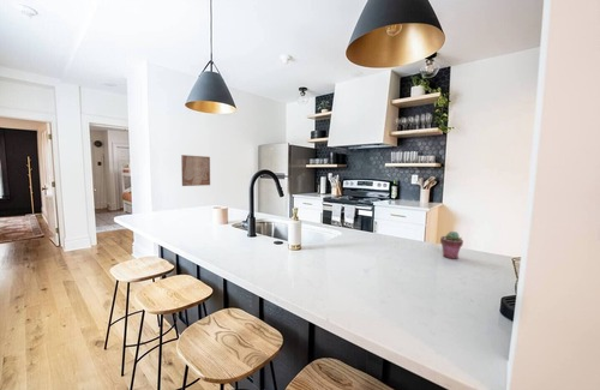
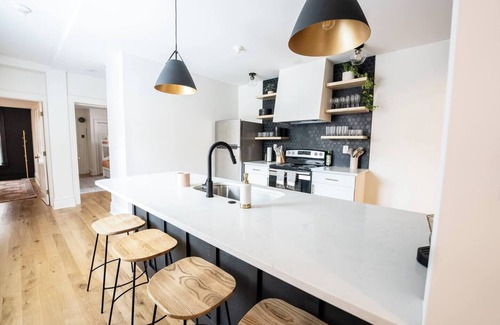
- potted succulent (451, 244)
- wall art (196, 170)
